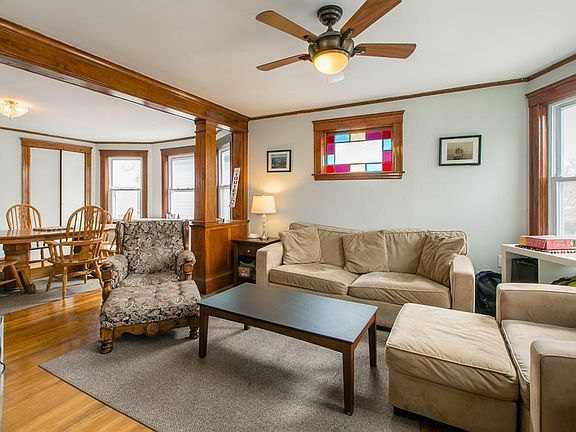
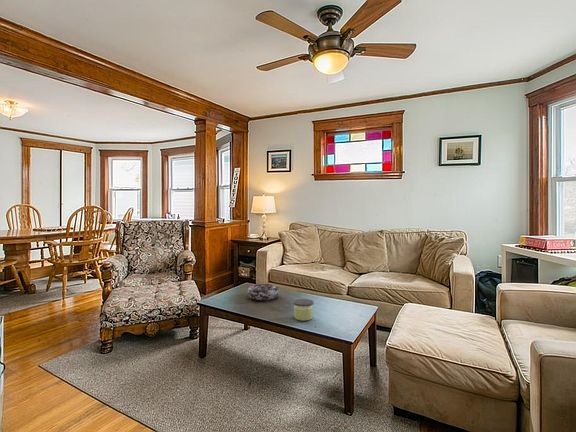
+ decorative bowl (263, 292)
+ candle (303, 309)
